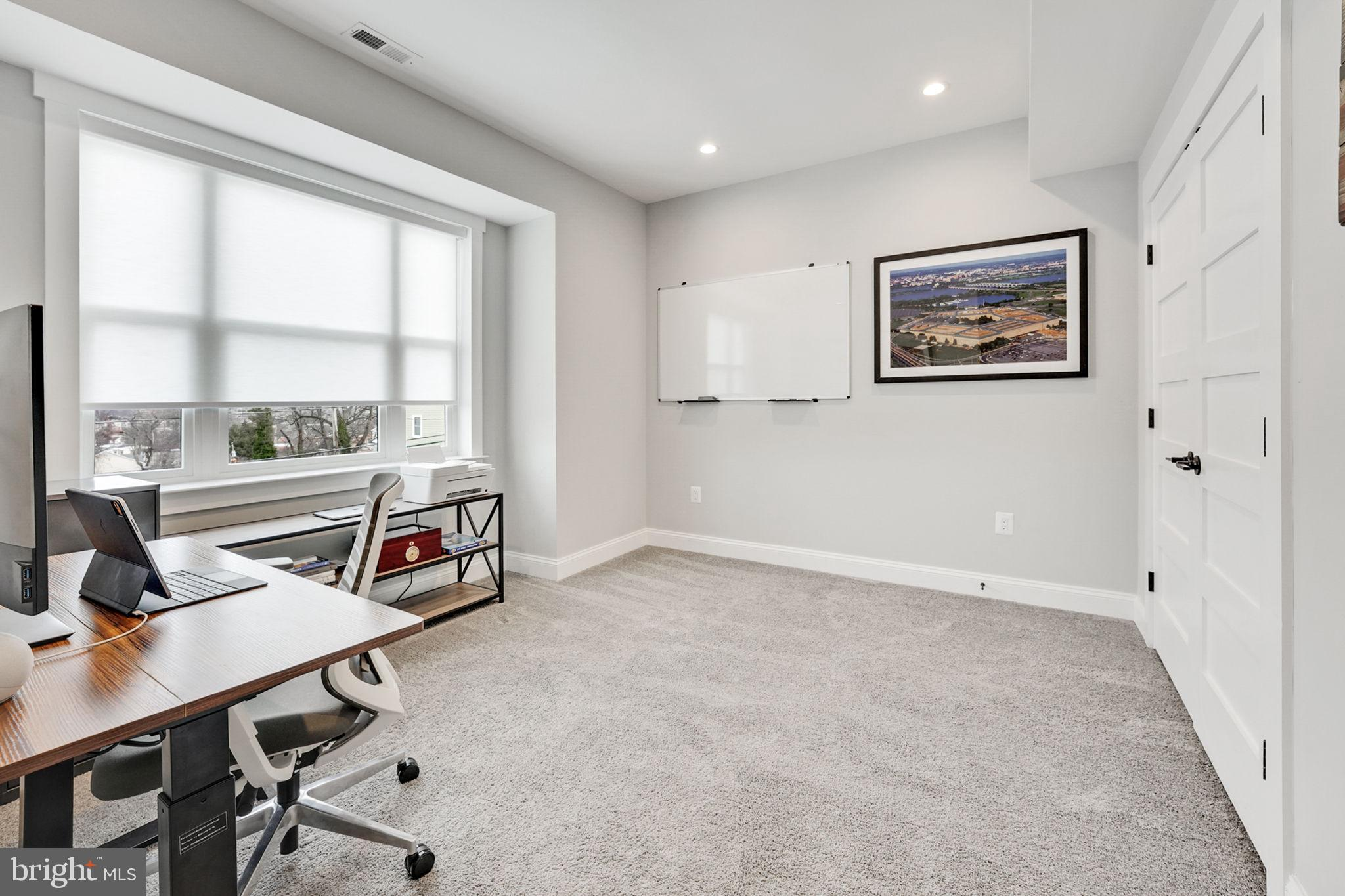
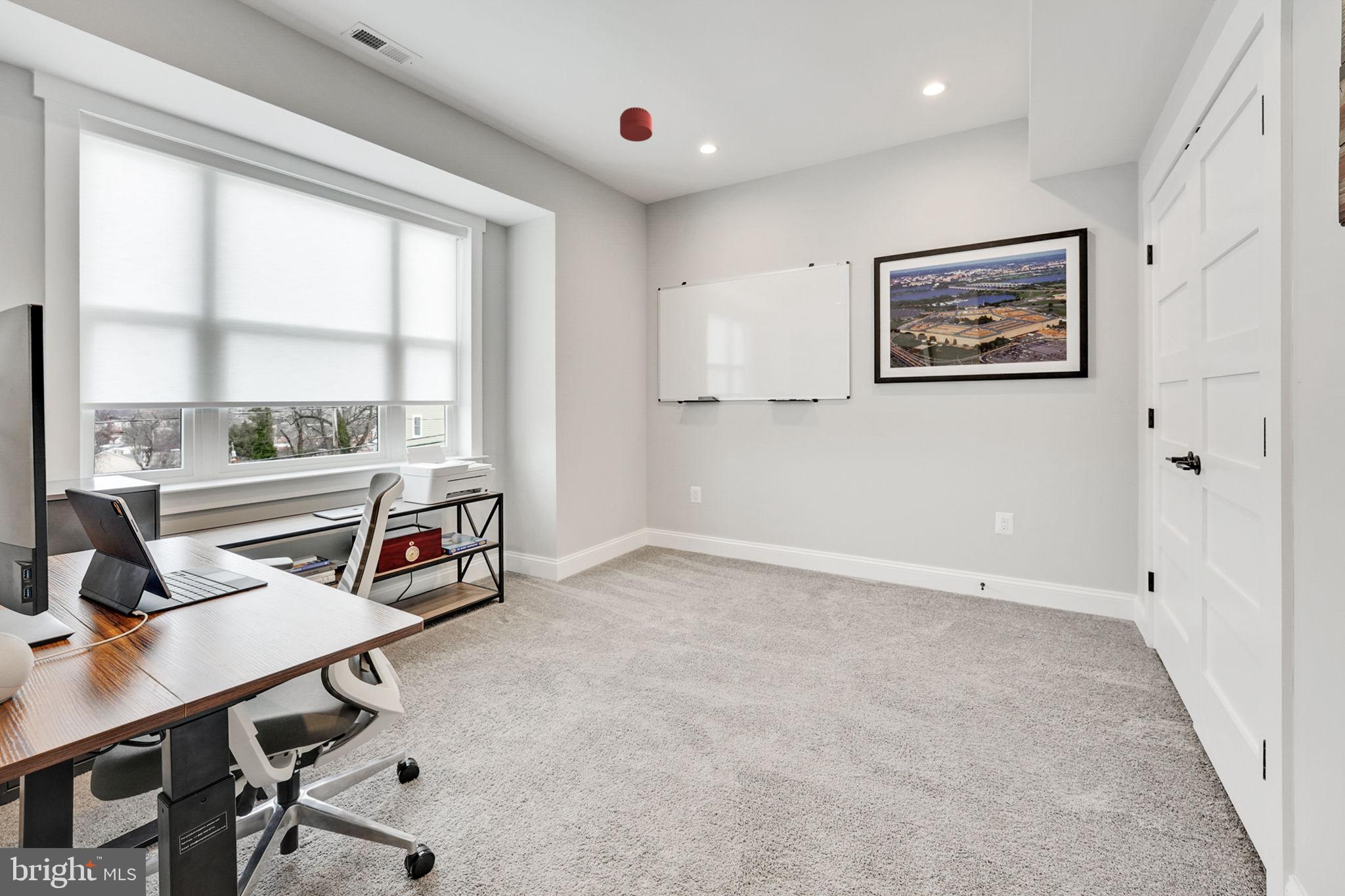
+ smoke detector (636, 123)
